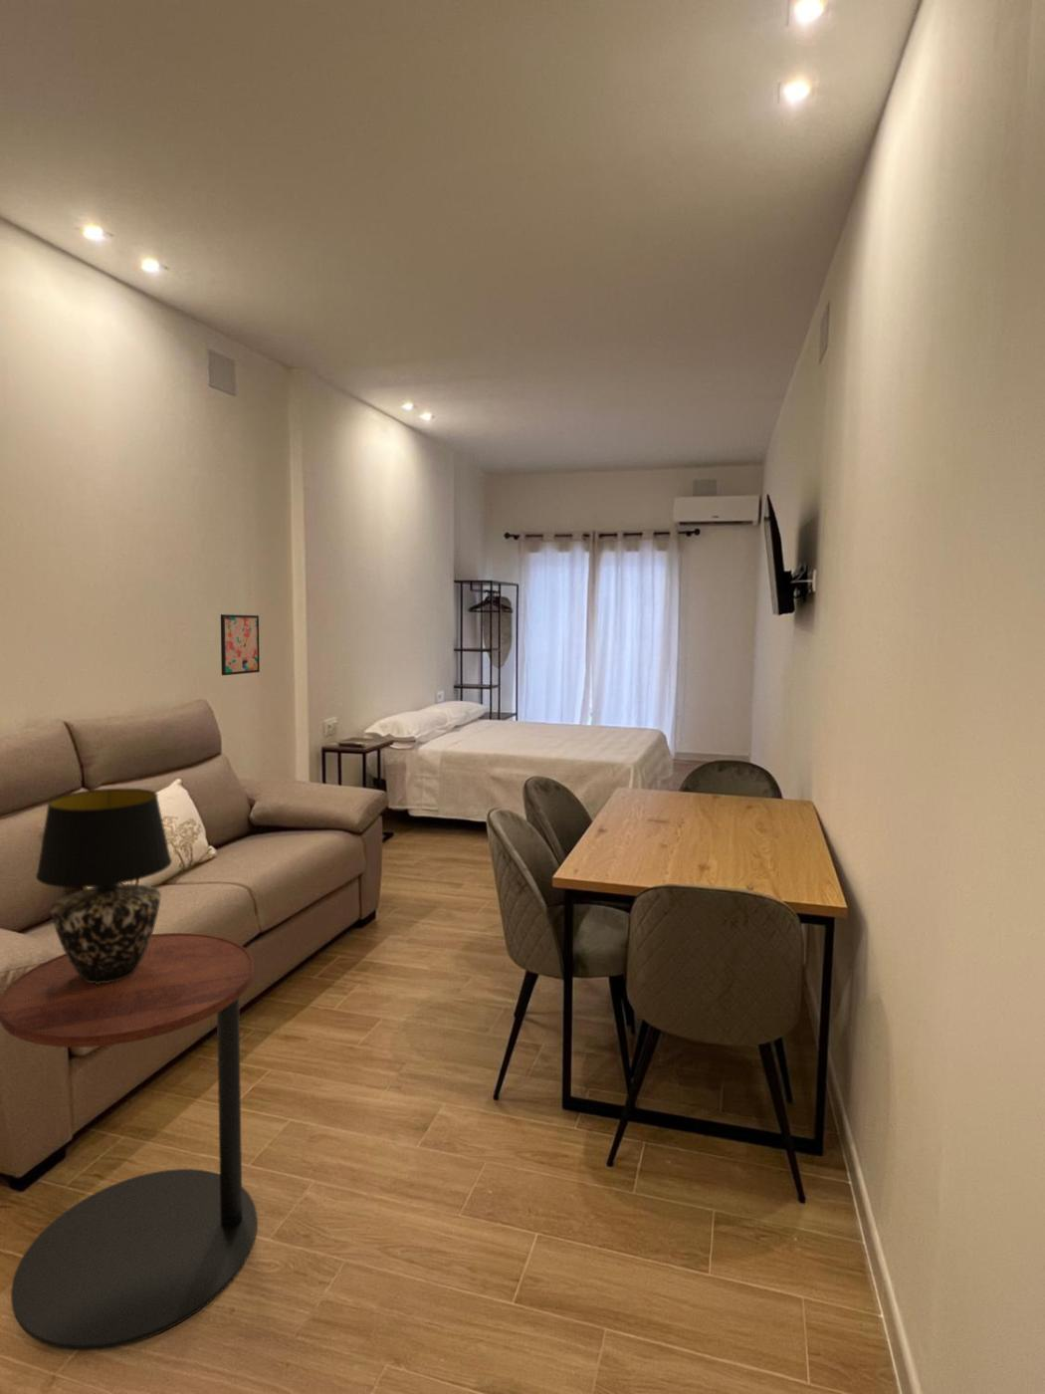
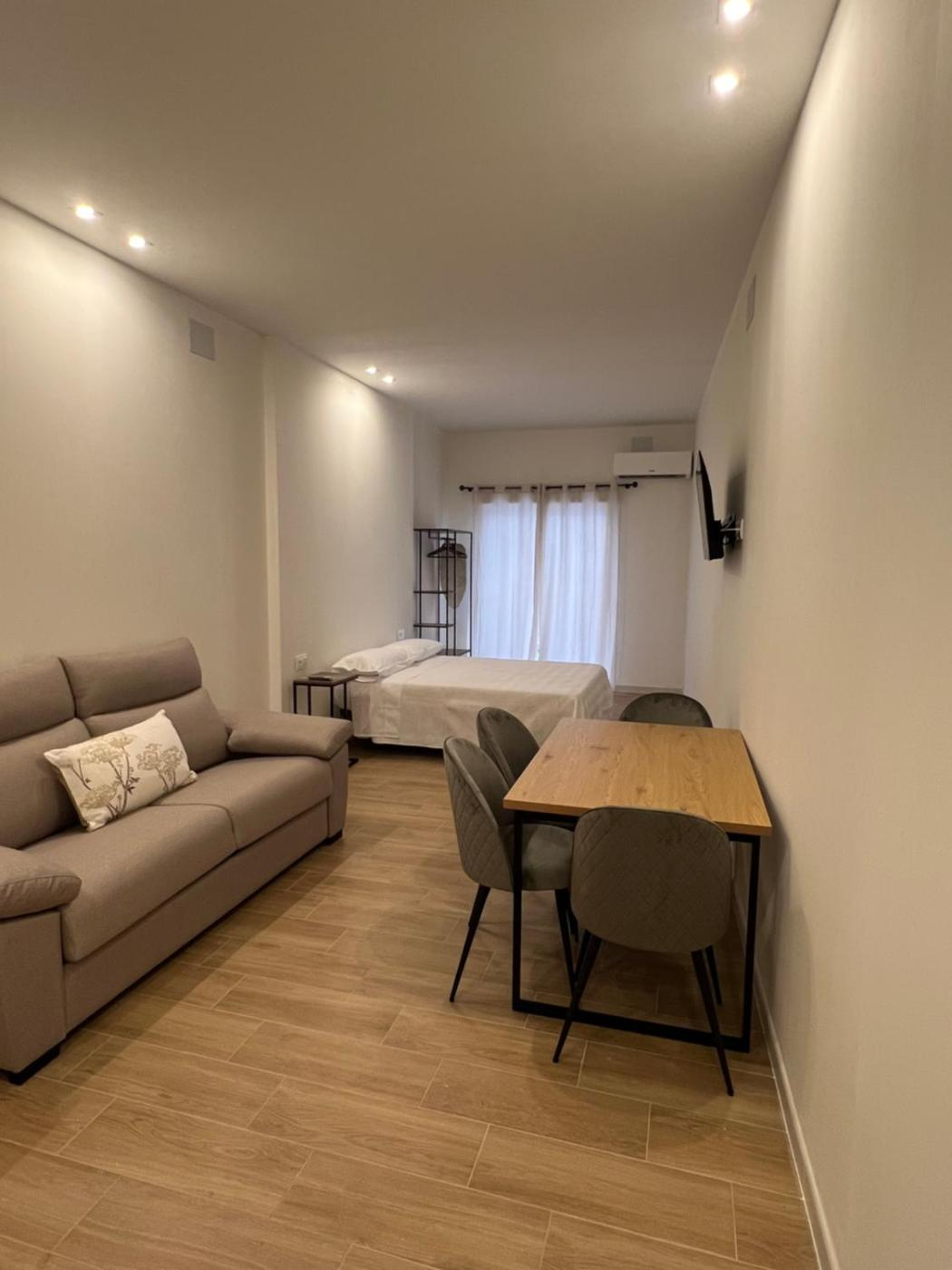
- table lamp (106, 885)
- side table (154, 1172)
- wall art (240, 644)
